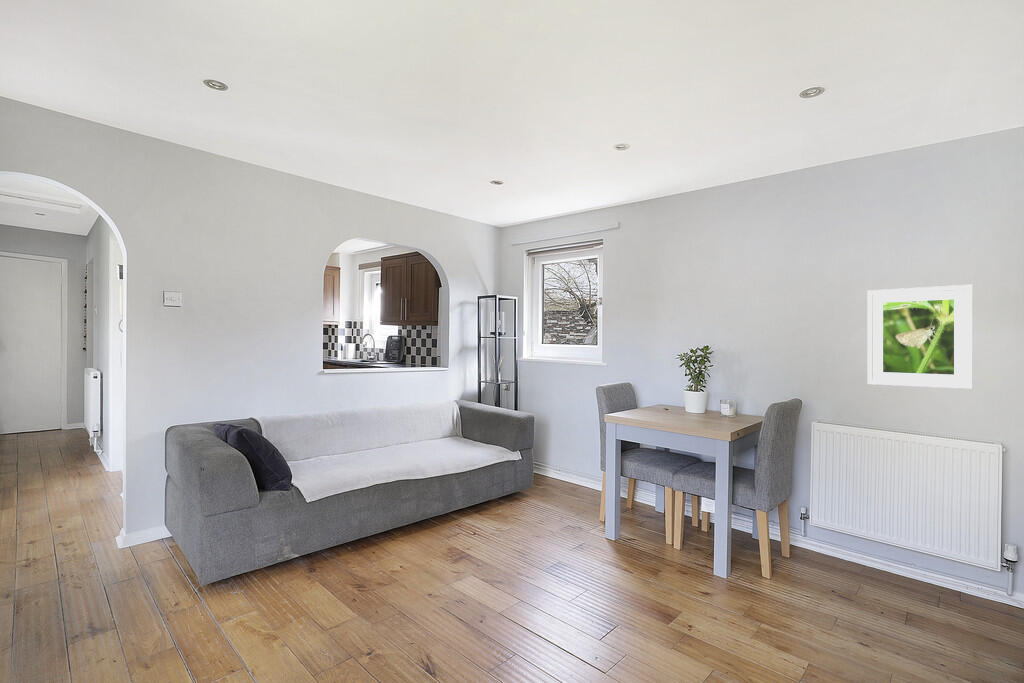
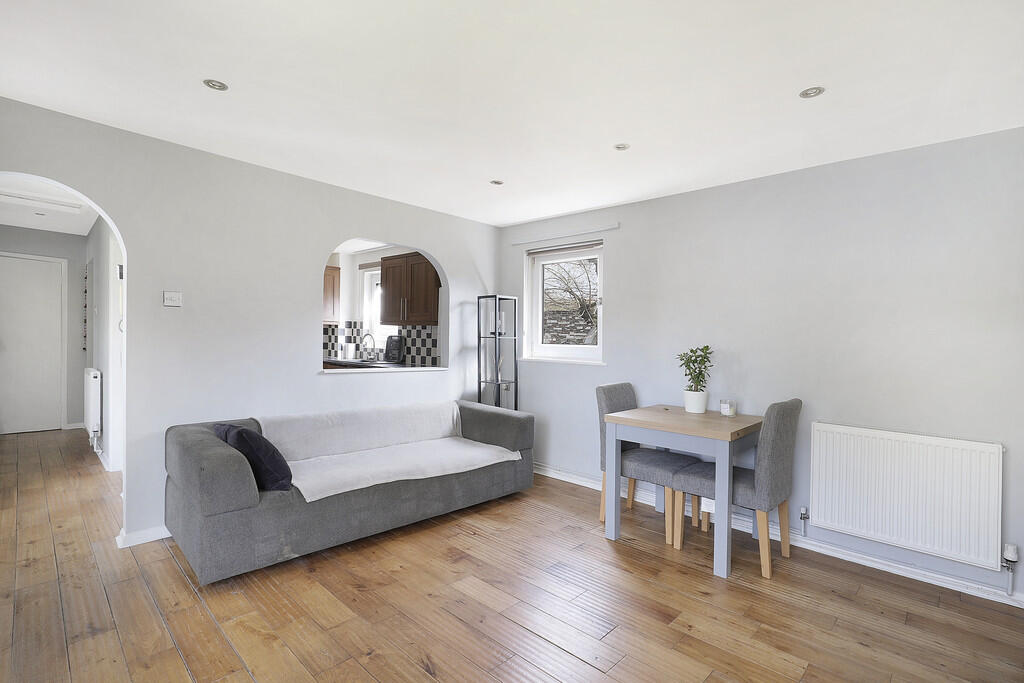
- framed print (917, 337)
